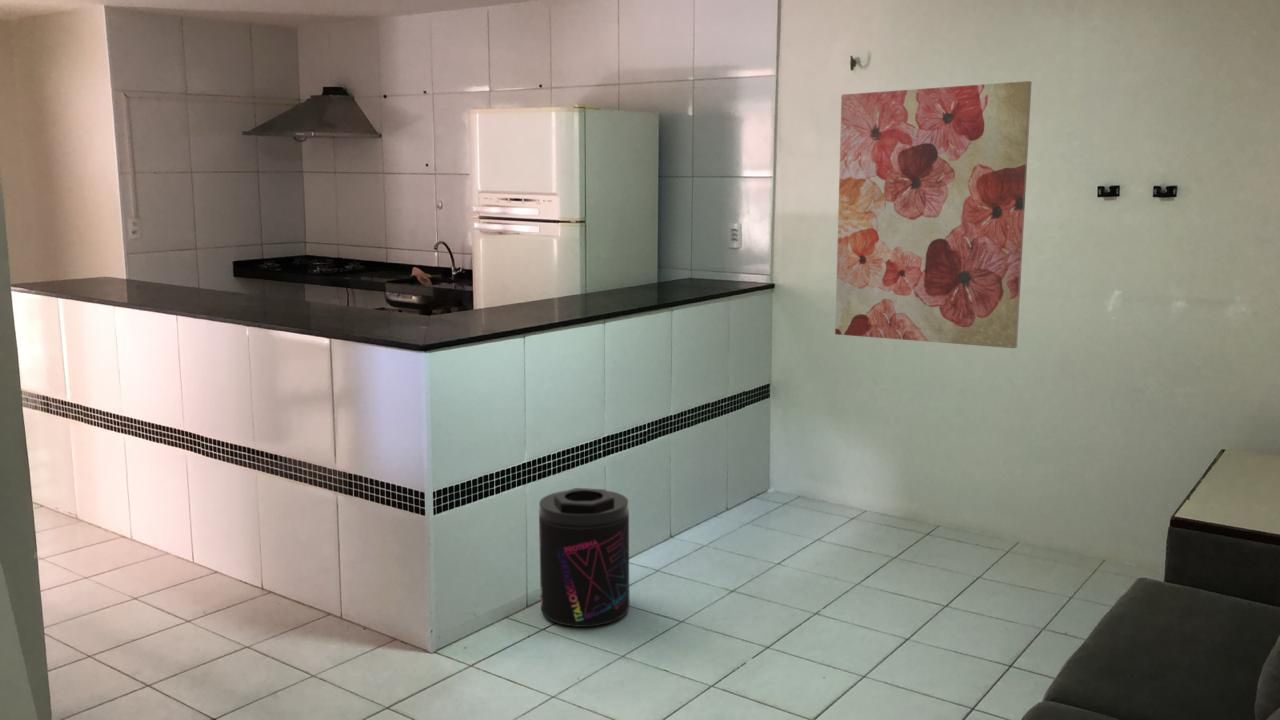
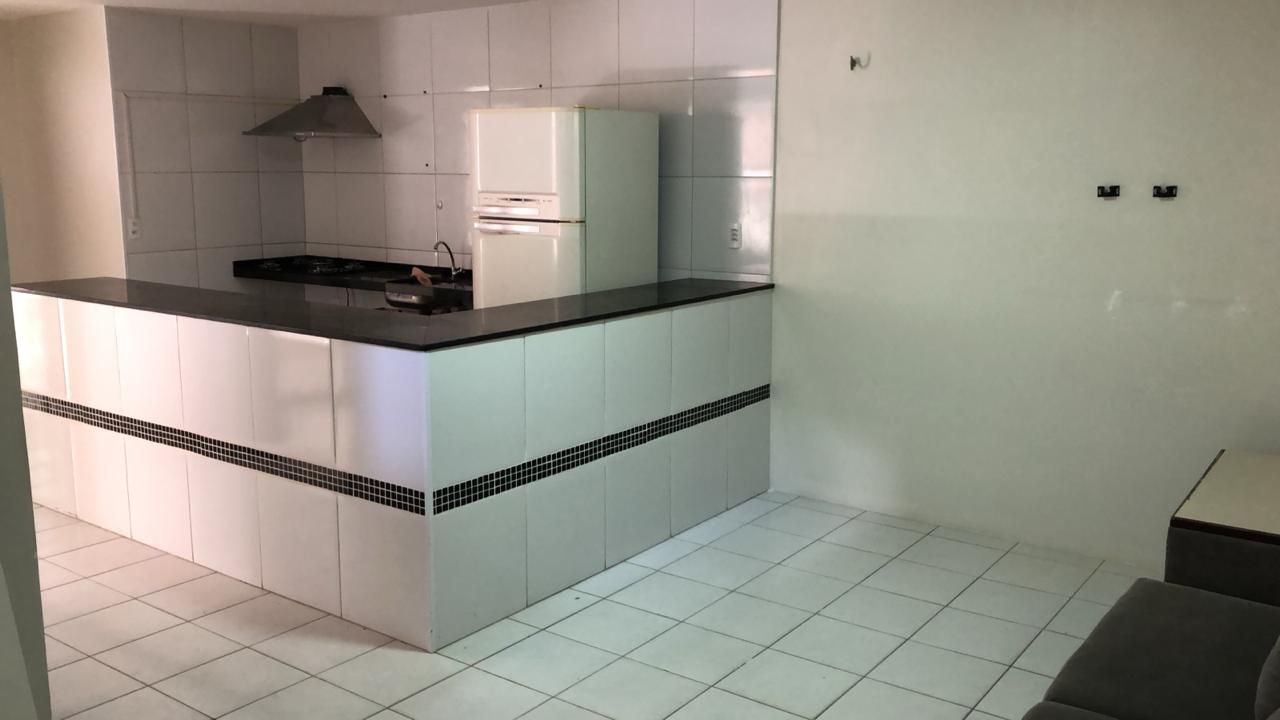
- wall art (926, 216)
- supplement container (584, 553)
